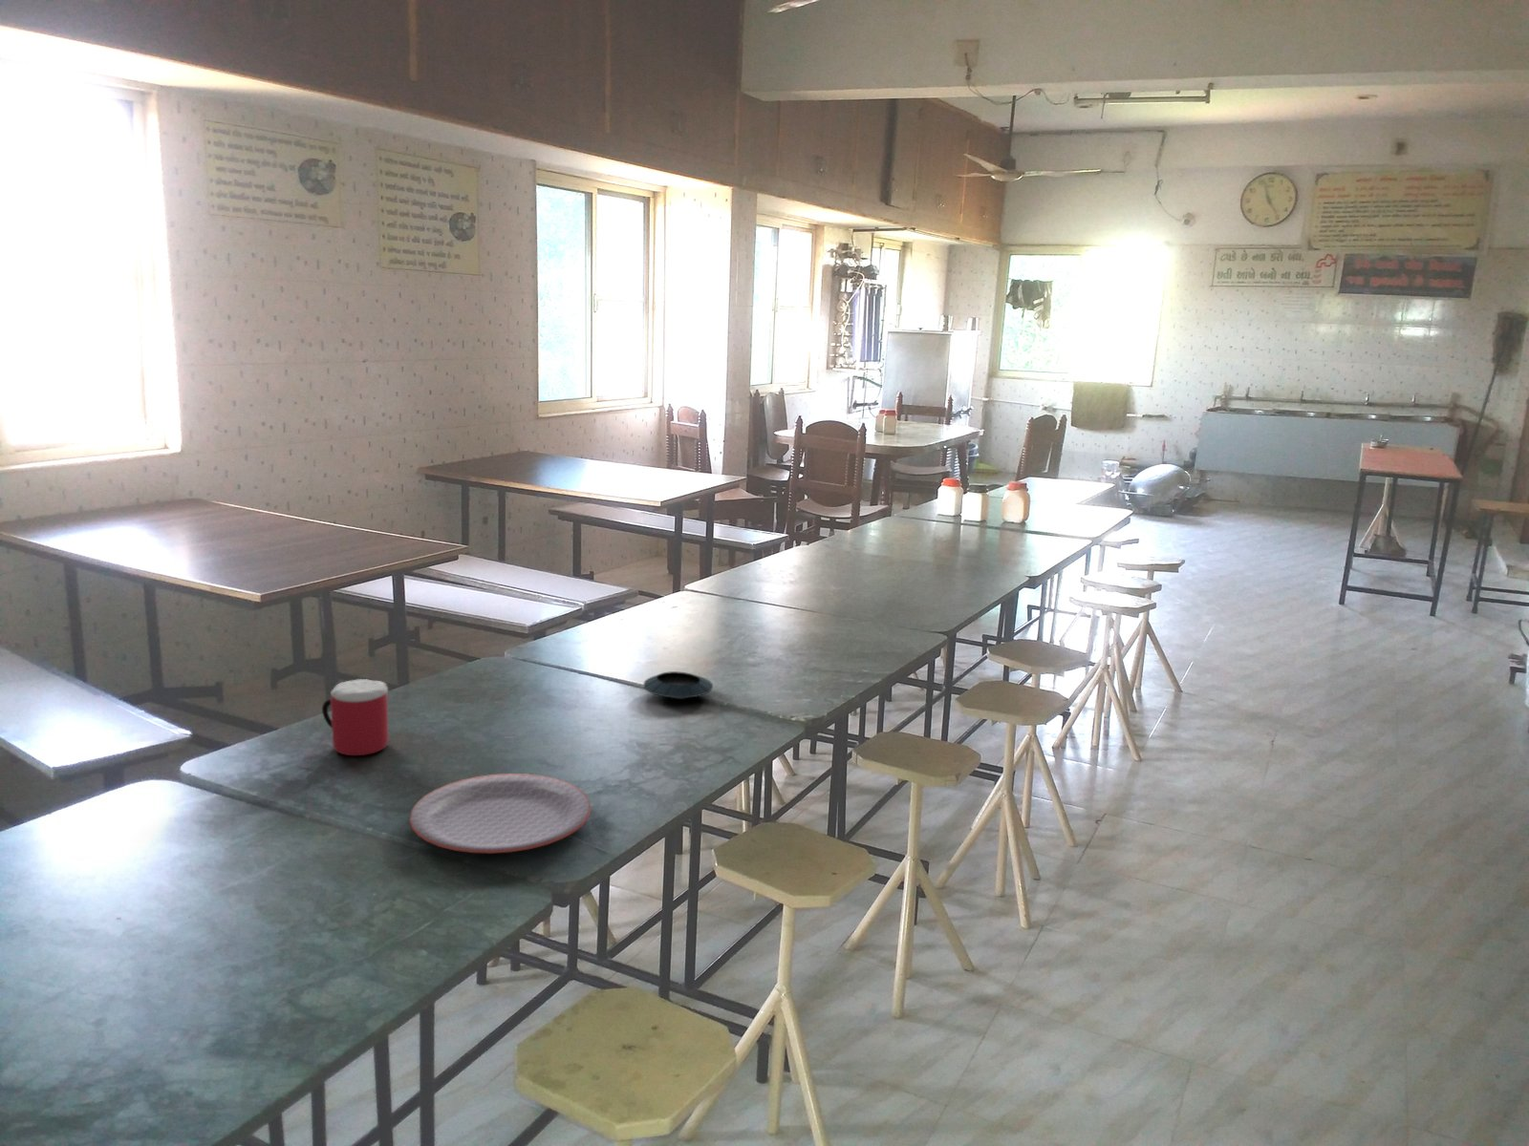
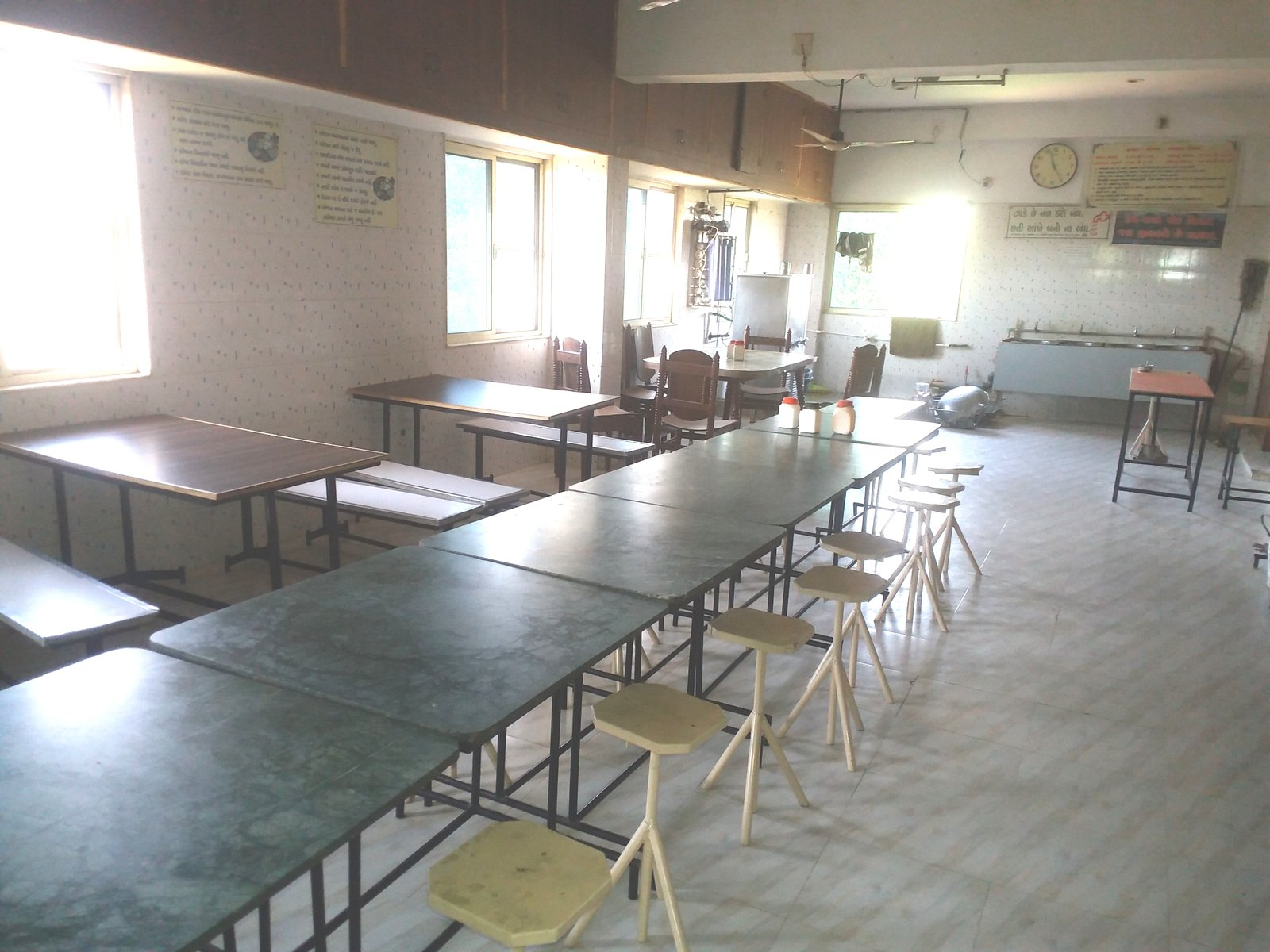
- plate (502, 816)
- saucer (678, 683)
- mug (354, 714)
